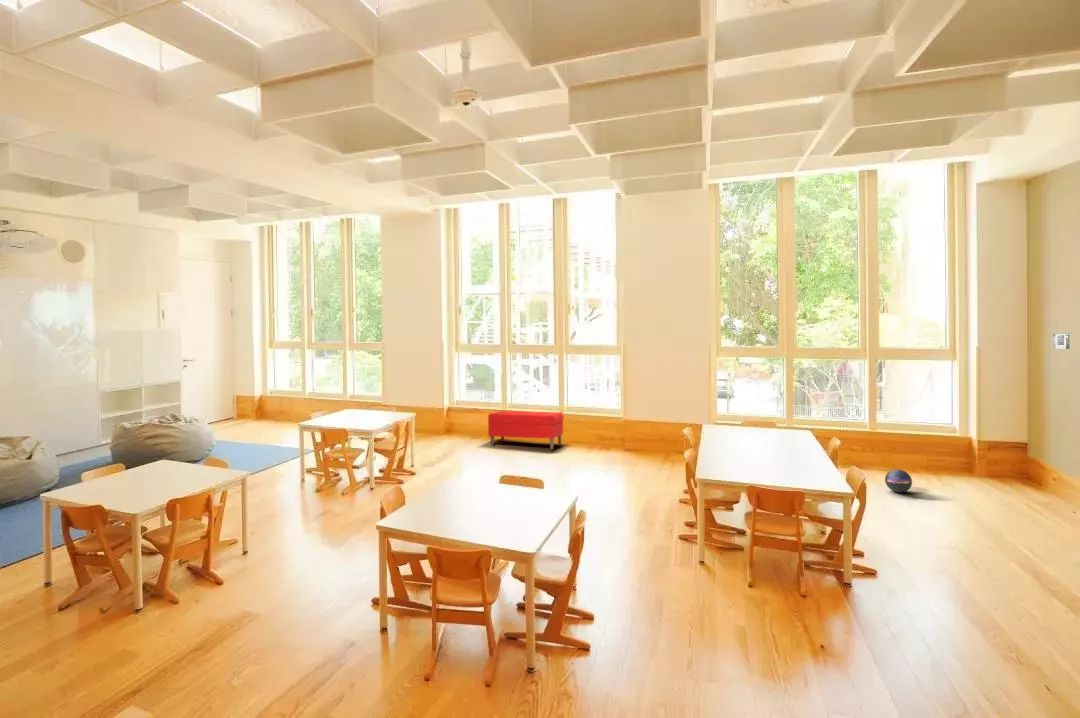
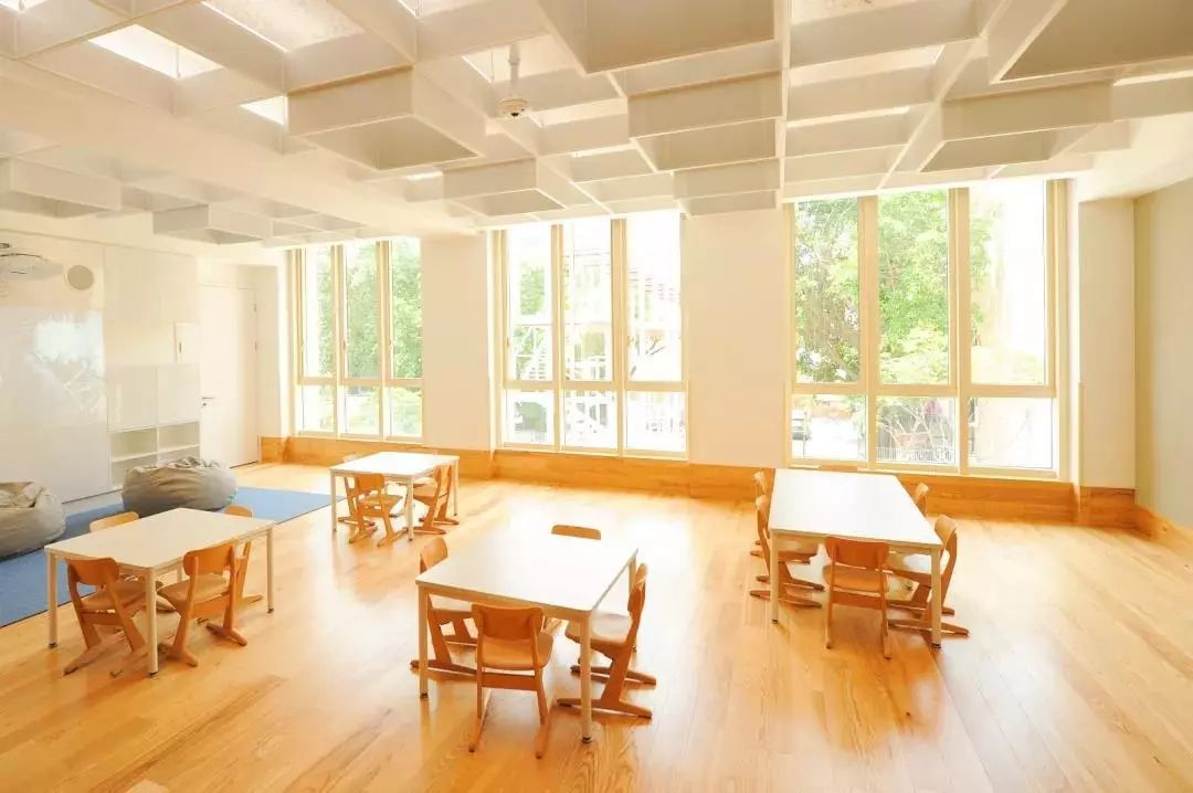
- ball (898, 480)
- calendar (1060, 341)
- bench (525, 429)
